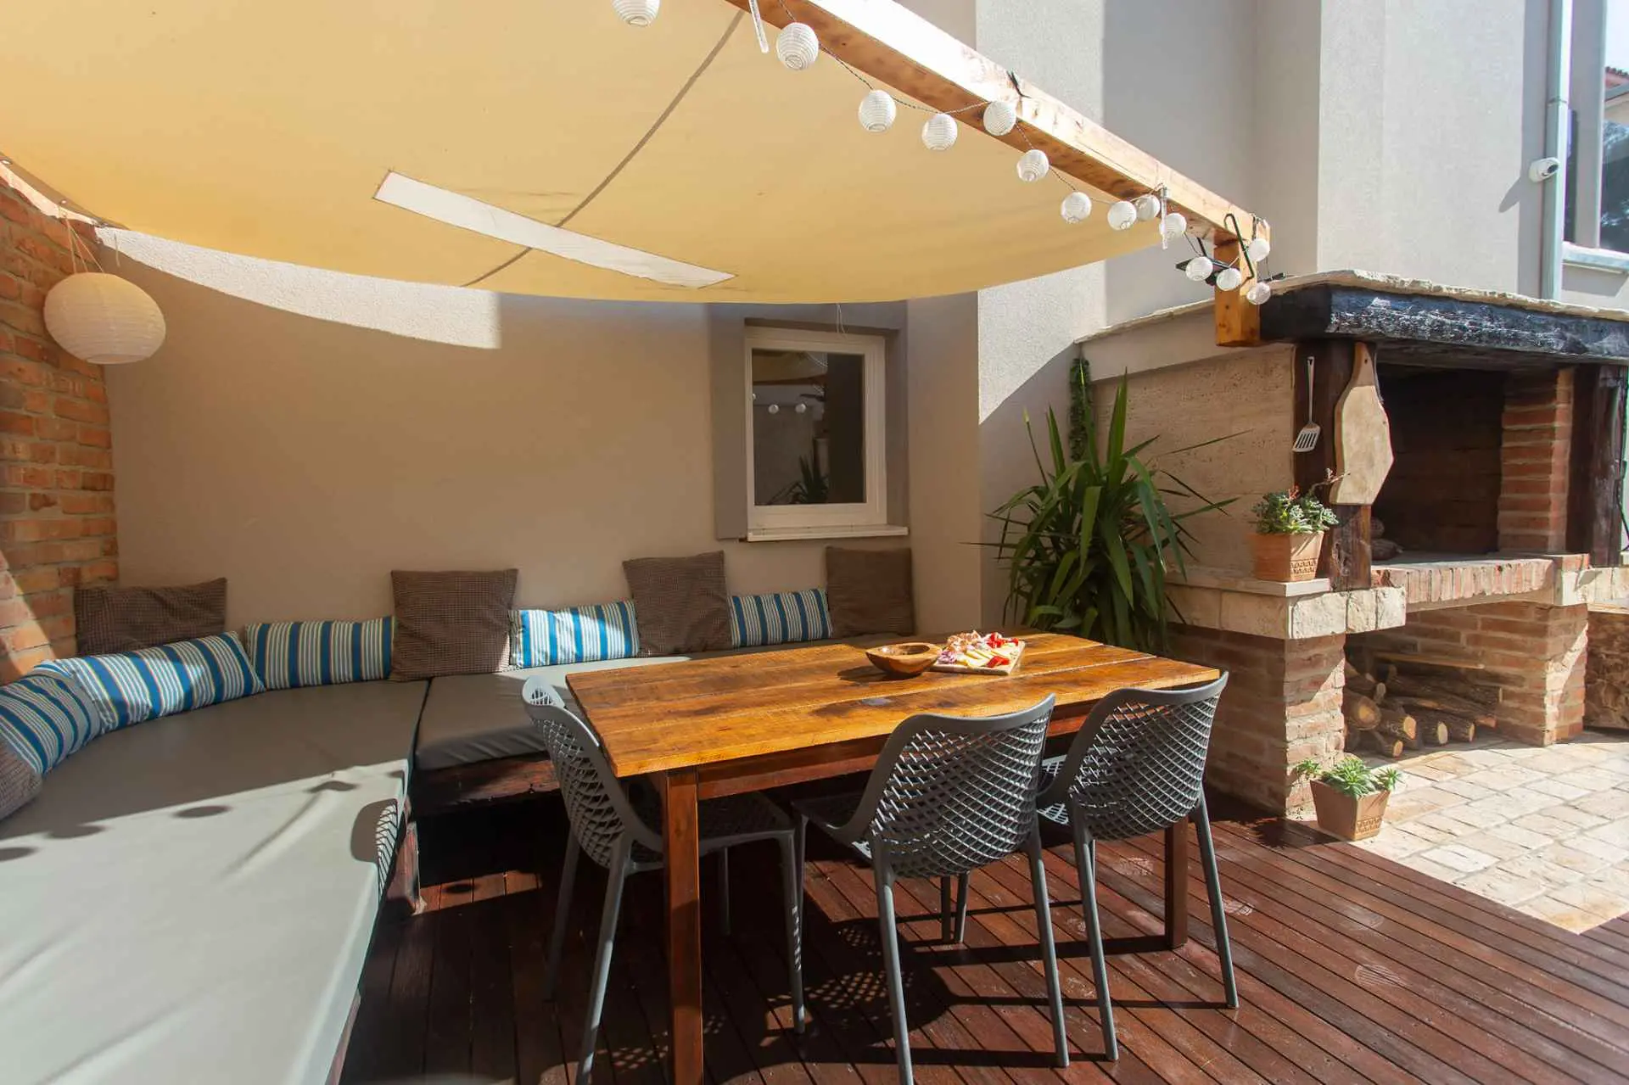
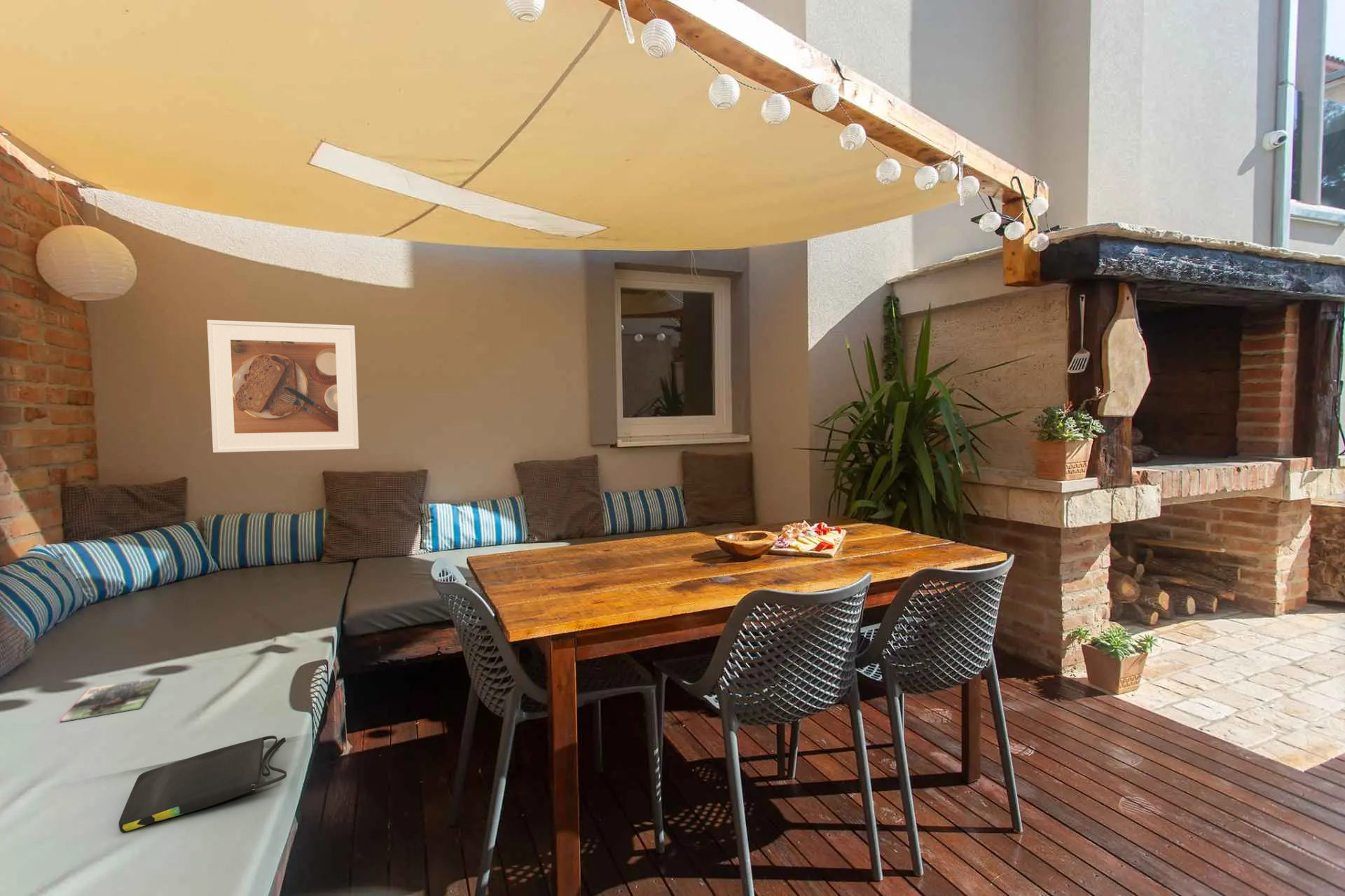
+ magazine (113, 698)
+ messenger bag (212, 777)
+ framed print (286, 387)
